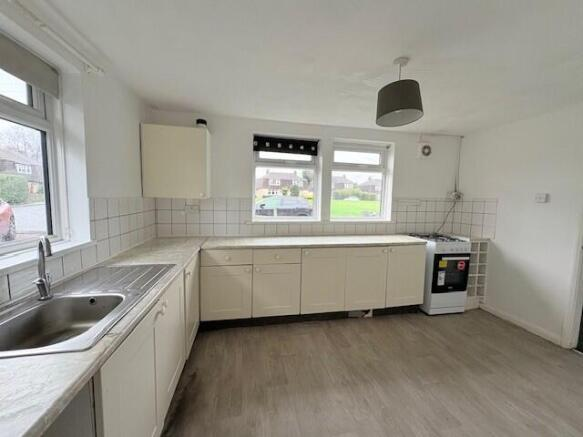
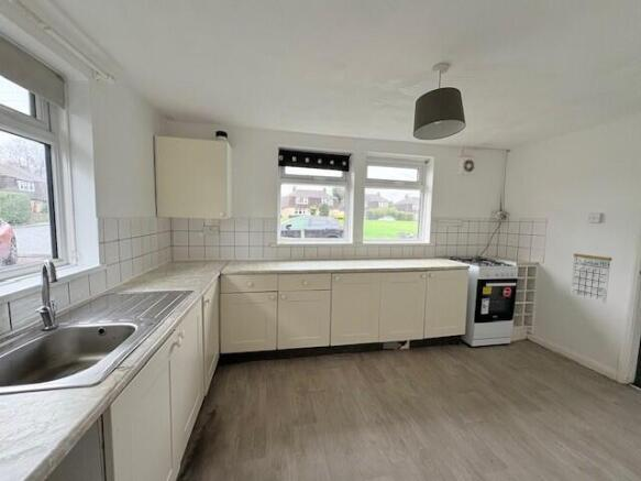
+ calendar (589, 272)
